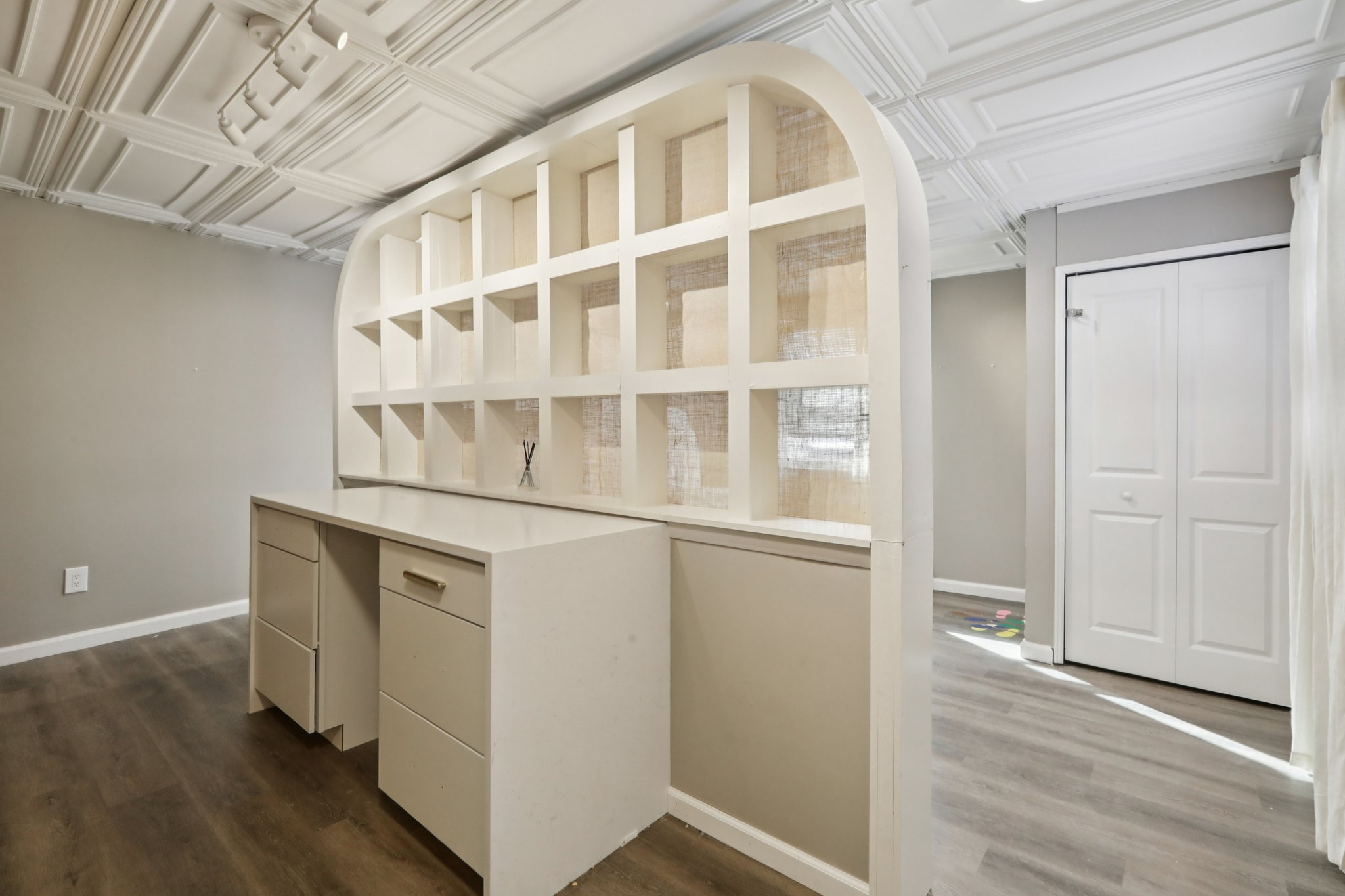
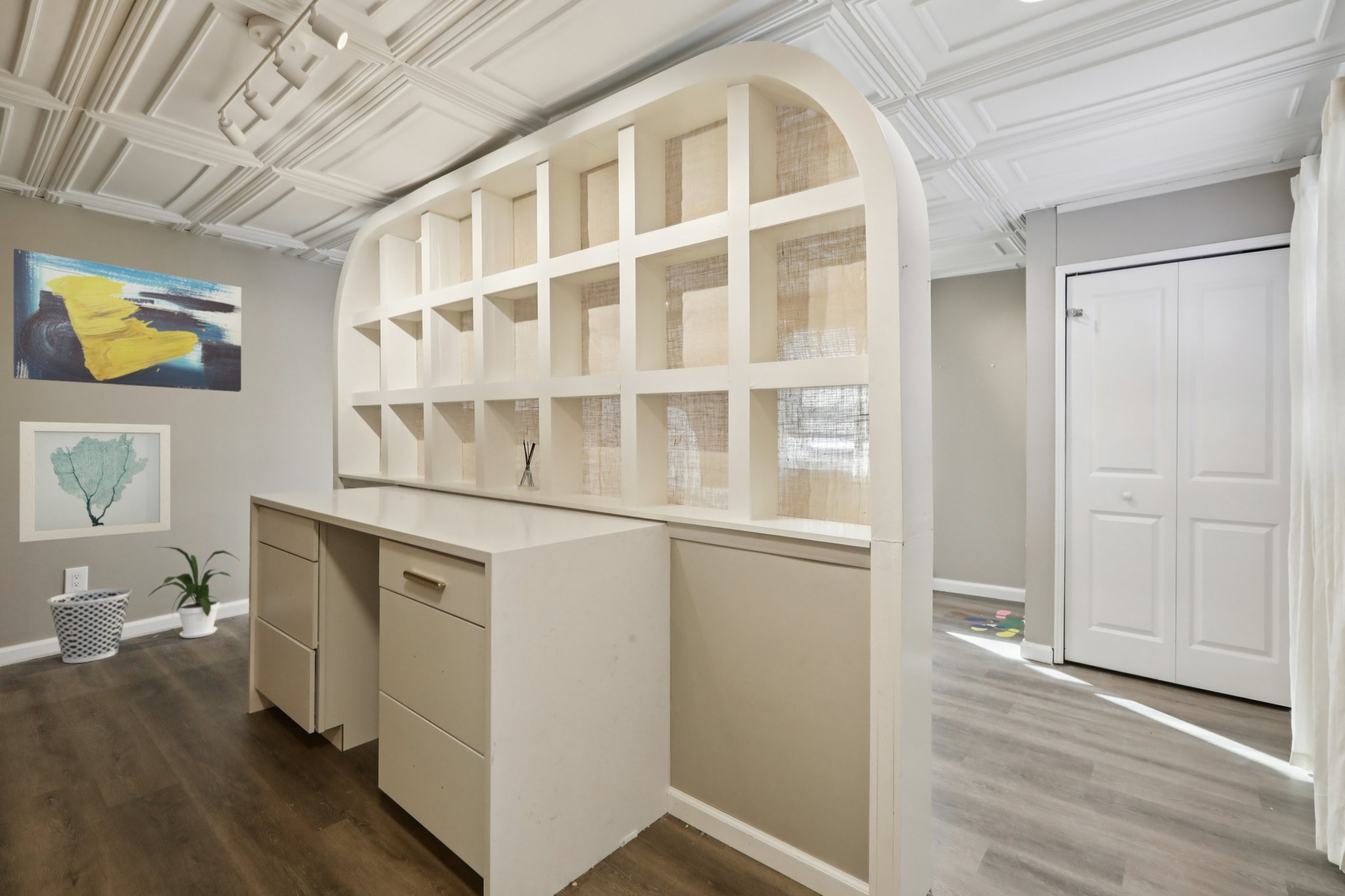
+ wall art (139, 328)
+ wall art (100, 479)
+ house plant (196, 589)
+ wastebasket (91, 625)
